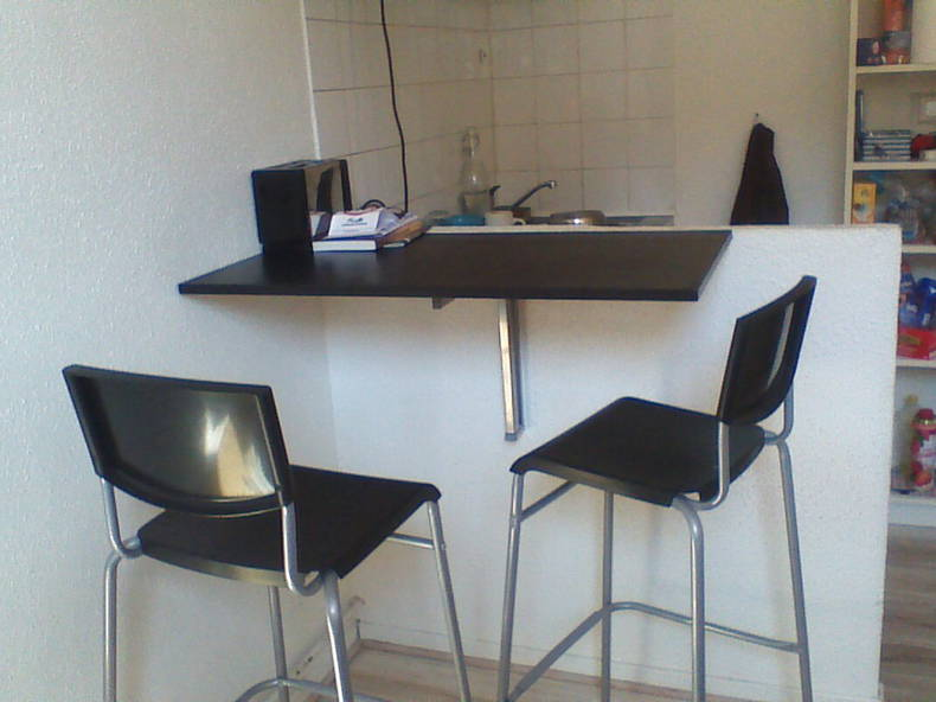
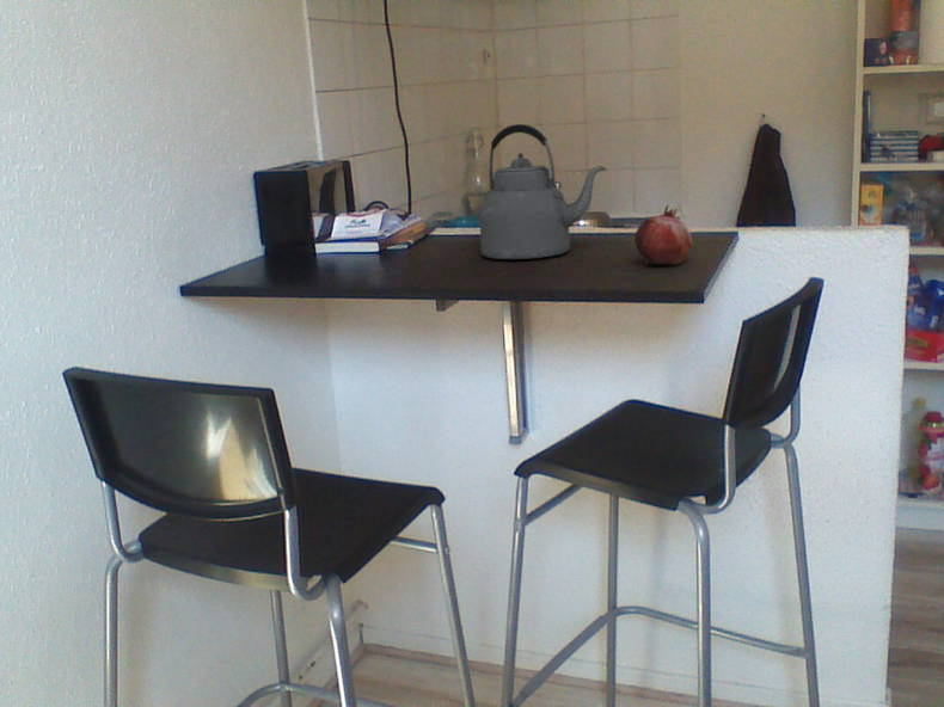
+ kettle (541, 189)
+ fruit (663, 234)
